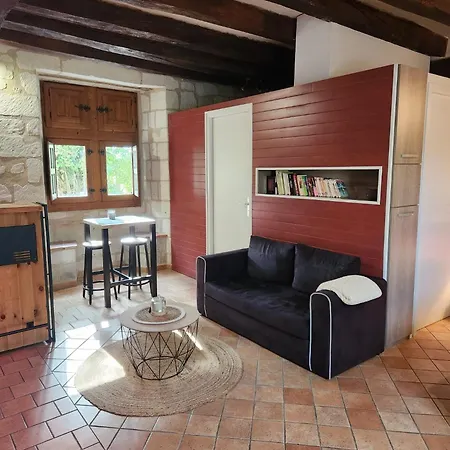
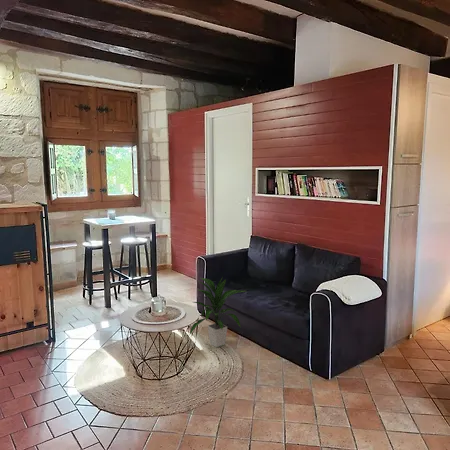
+ indoor plant (214, 310)
